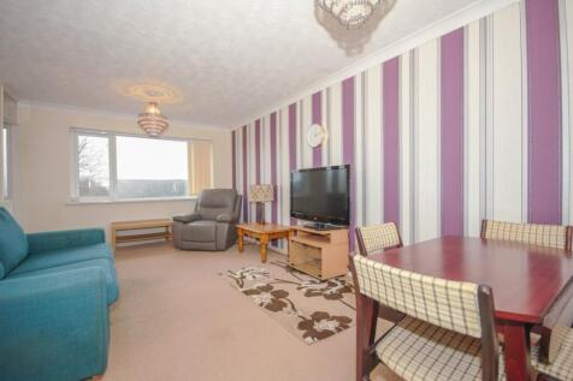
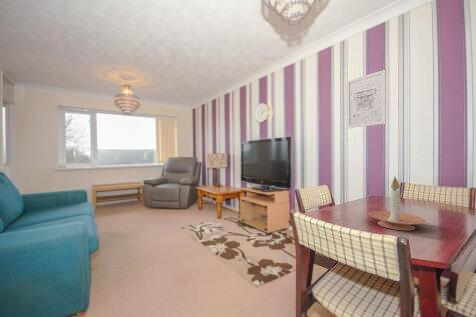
+ candle holder (395, 200)
+ wall art (364, 101)
